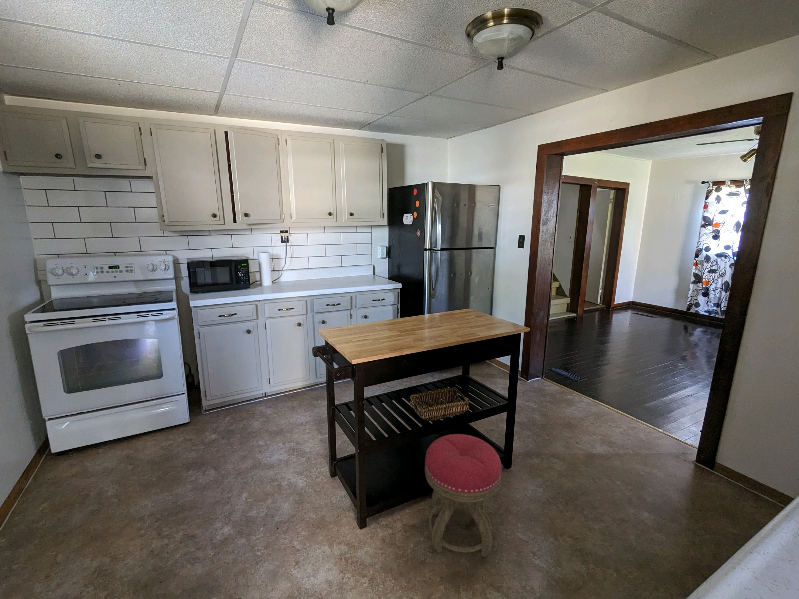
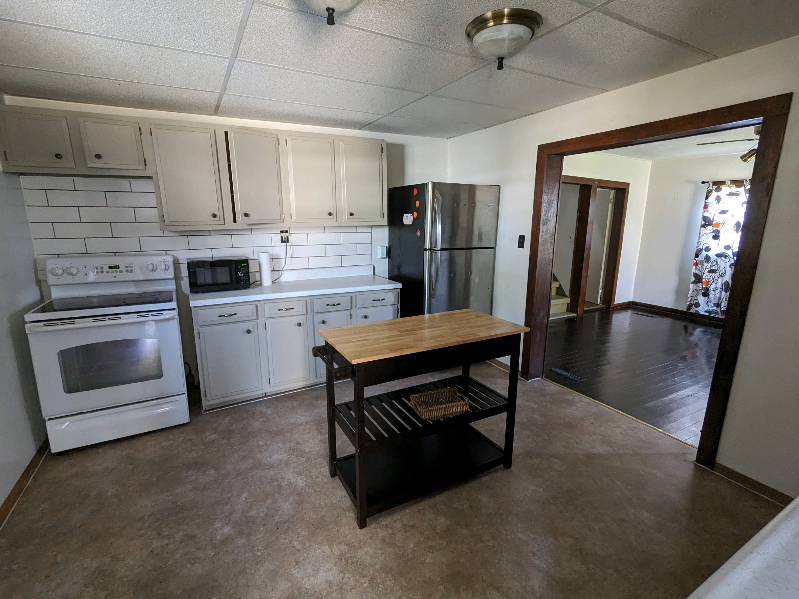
- stool (461, 492)
